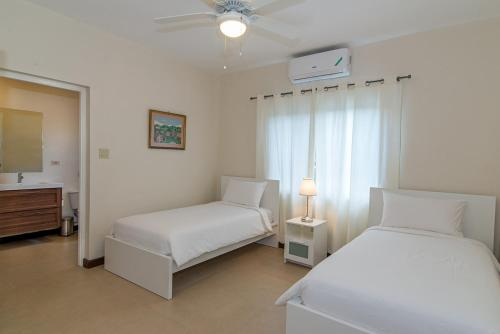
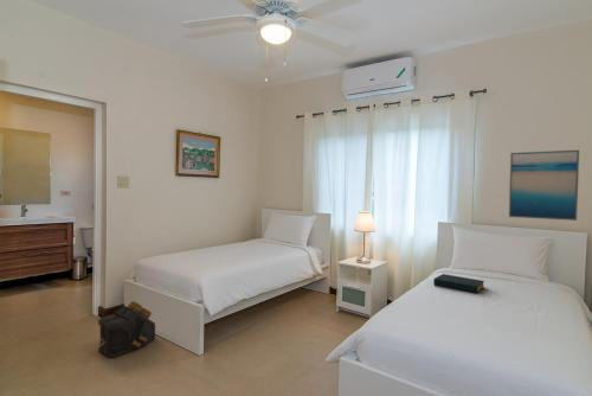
+ hardback book (458, 282)
+ wall art (541, 185)
+ backpack (127, 324)
